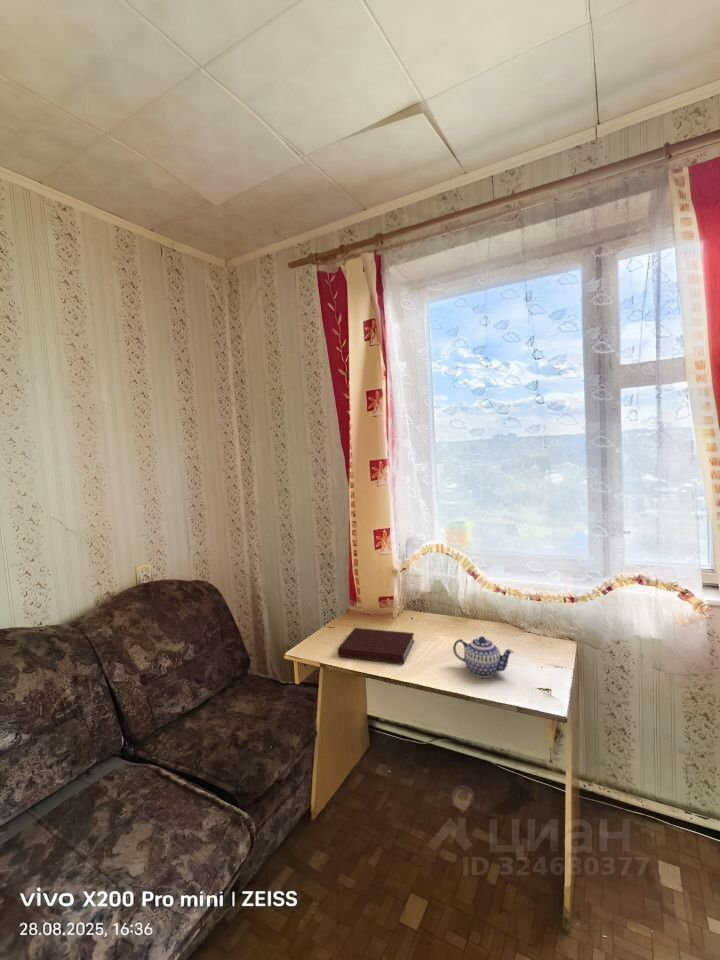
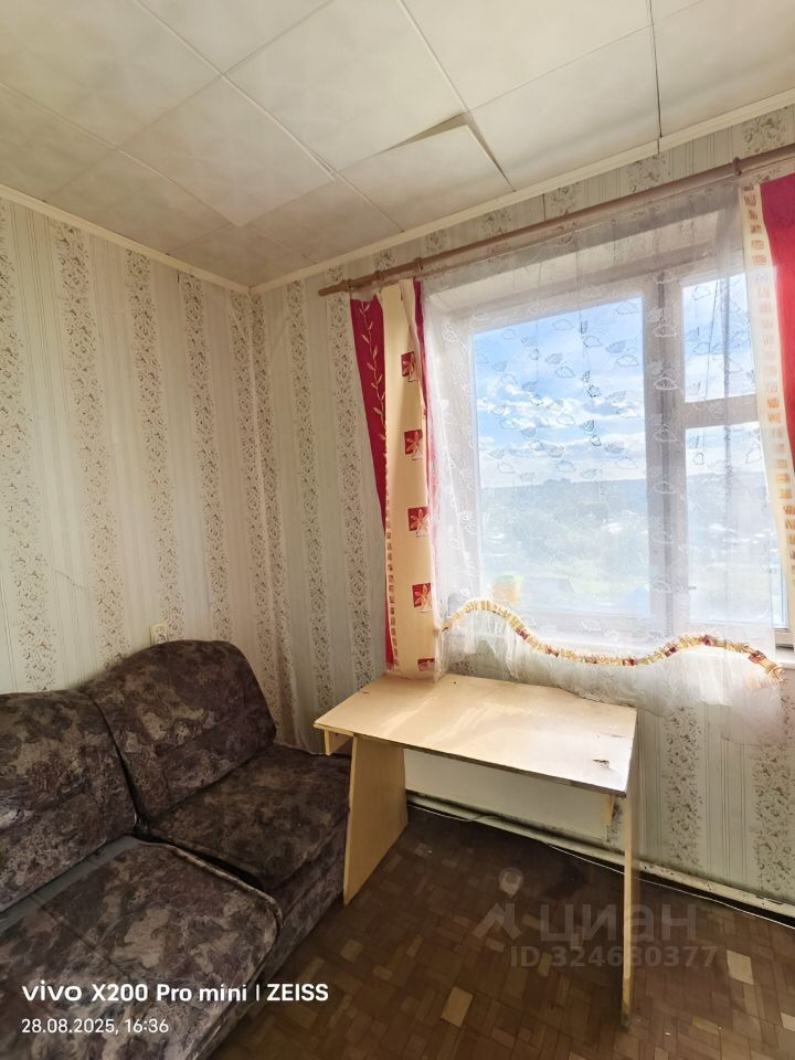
- teapot (482, 654)
- notebook (377, 644)
